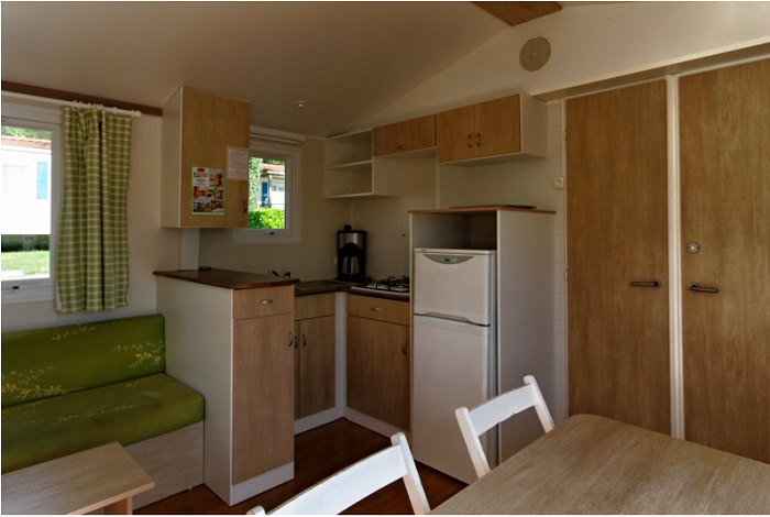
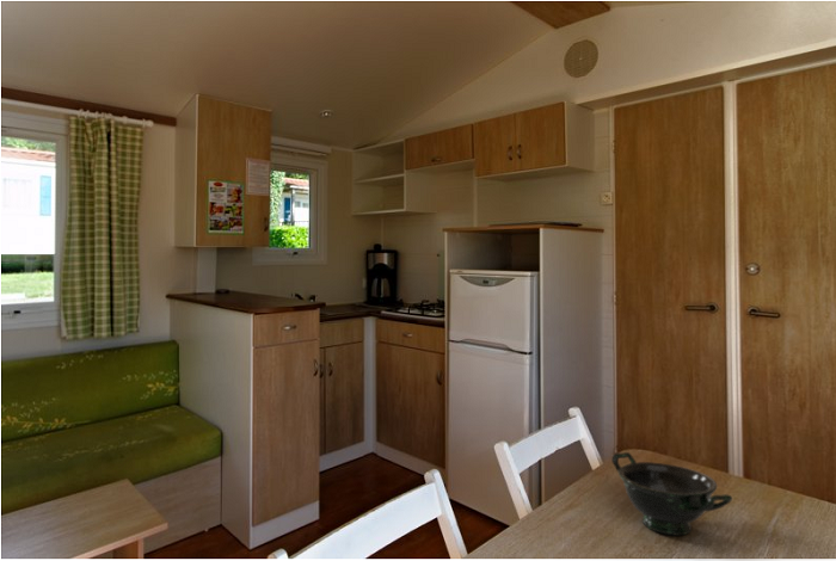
+ bowl (665, 498)
